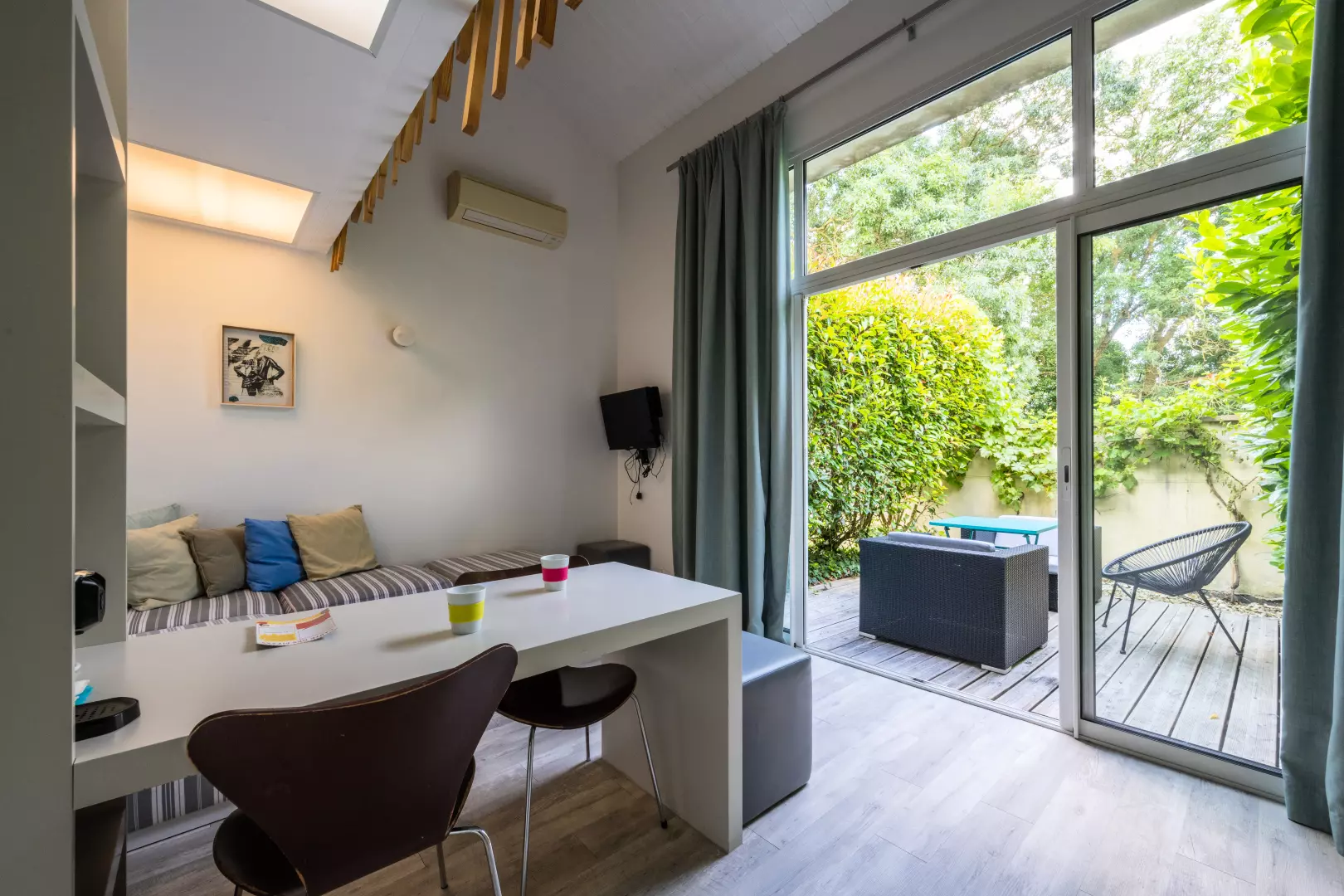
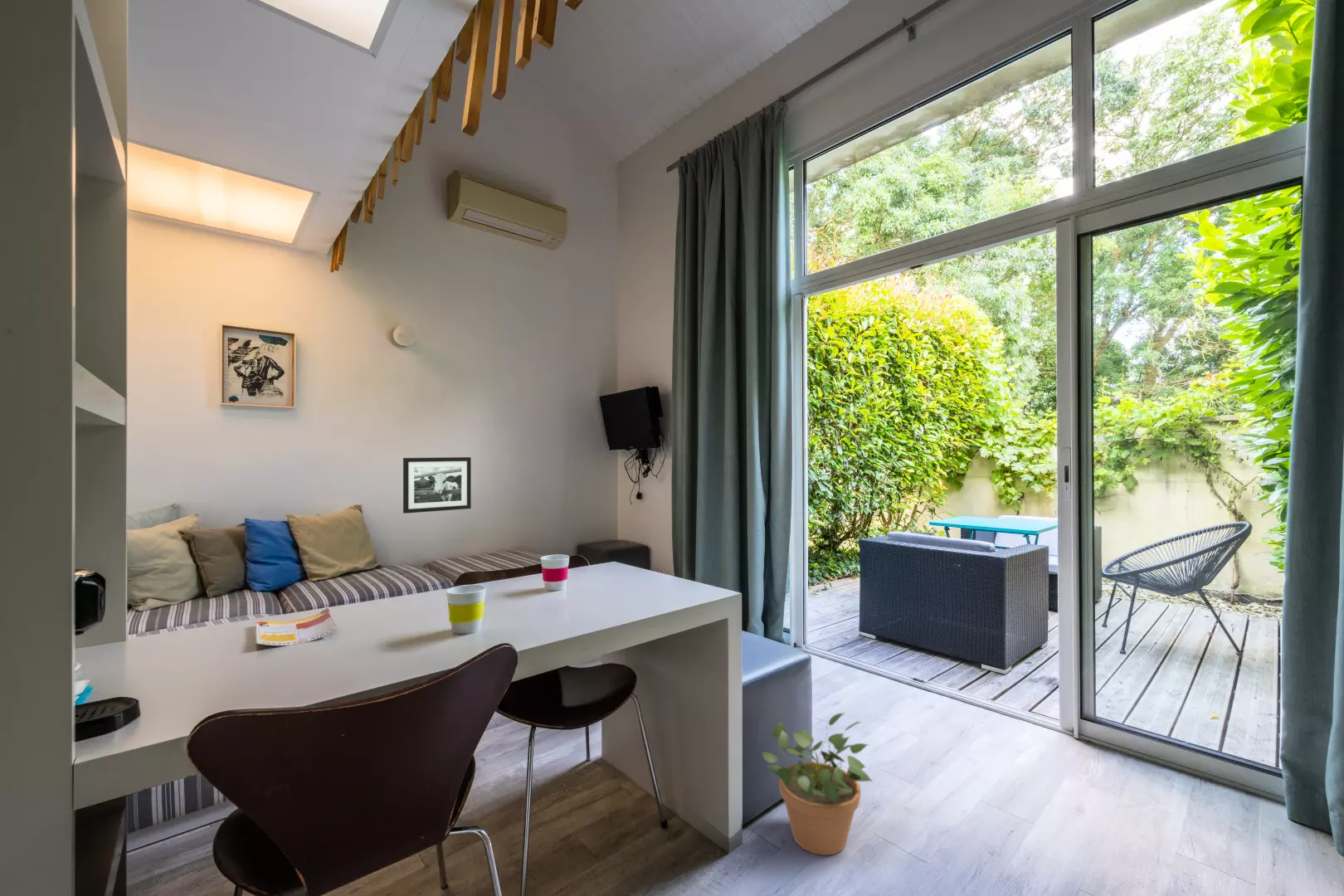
+ potted plant (821, 778)
+ picture frame (438, 484)
